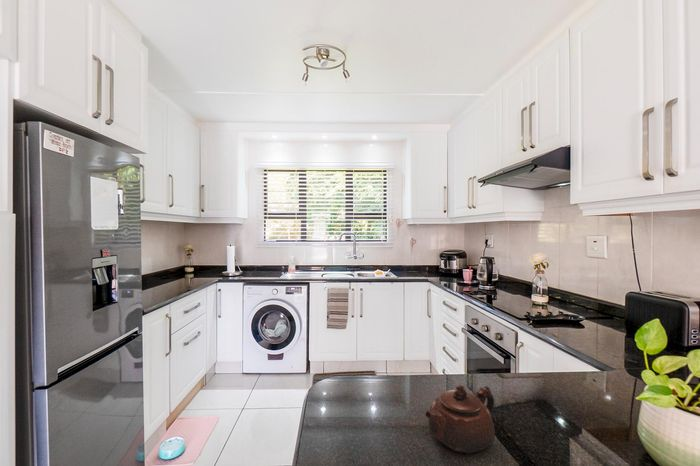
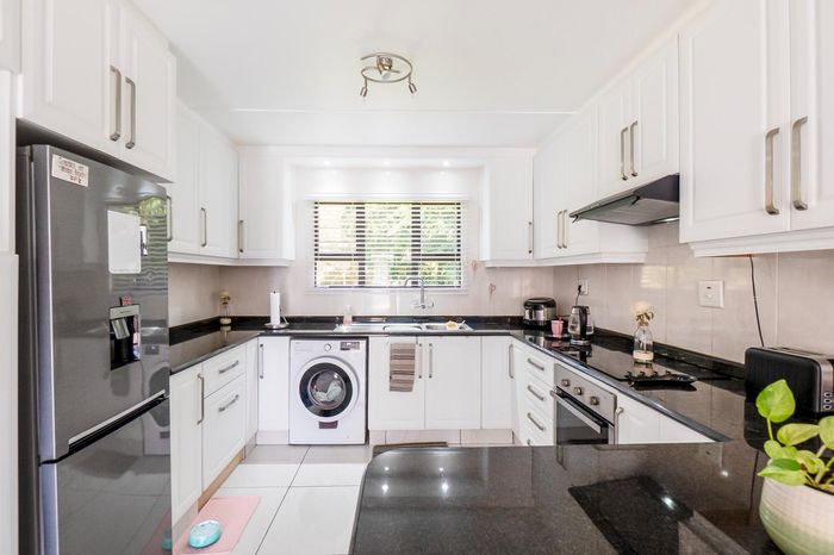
- teapot (462, 410)
